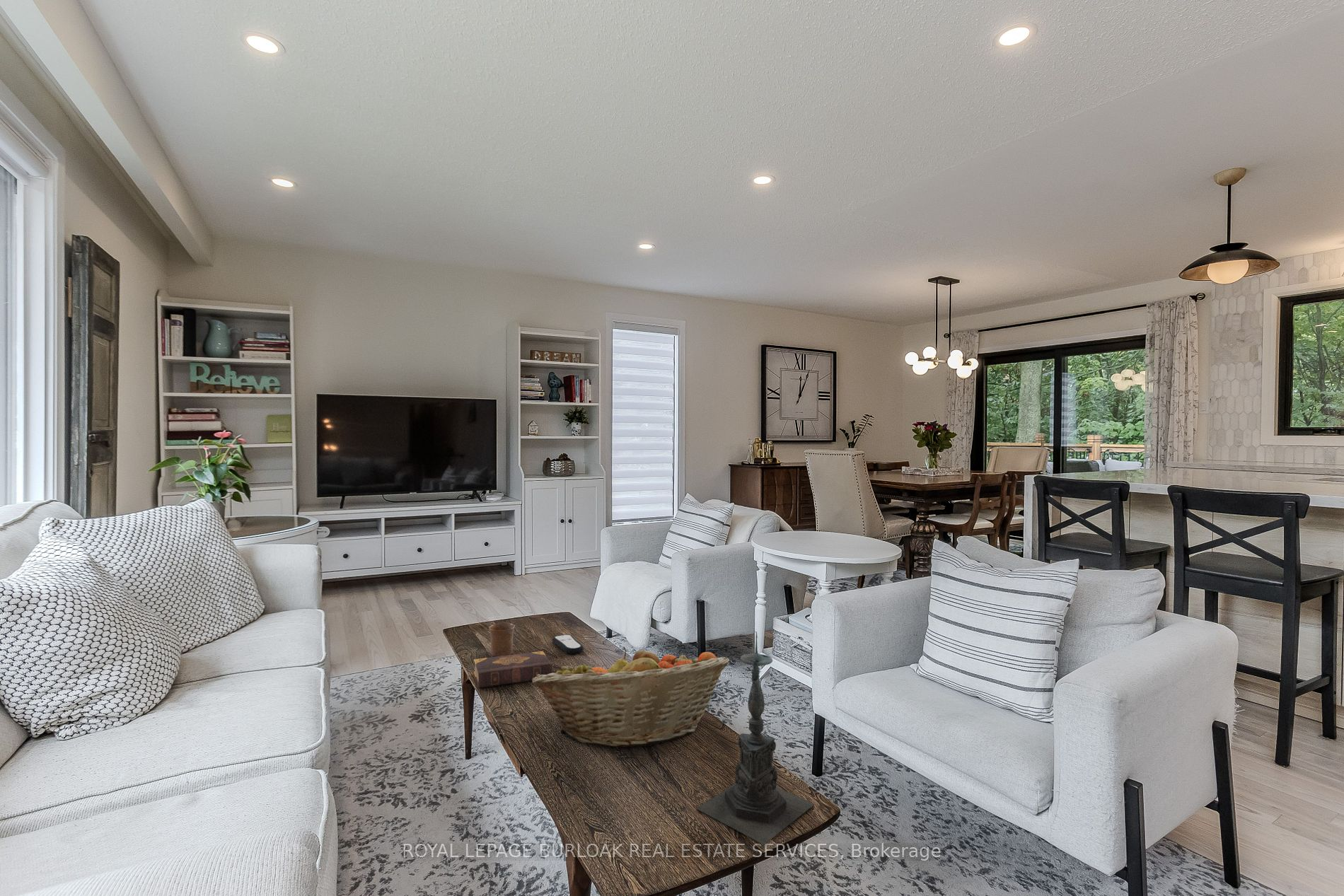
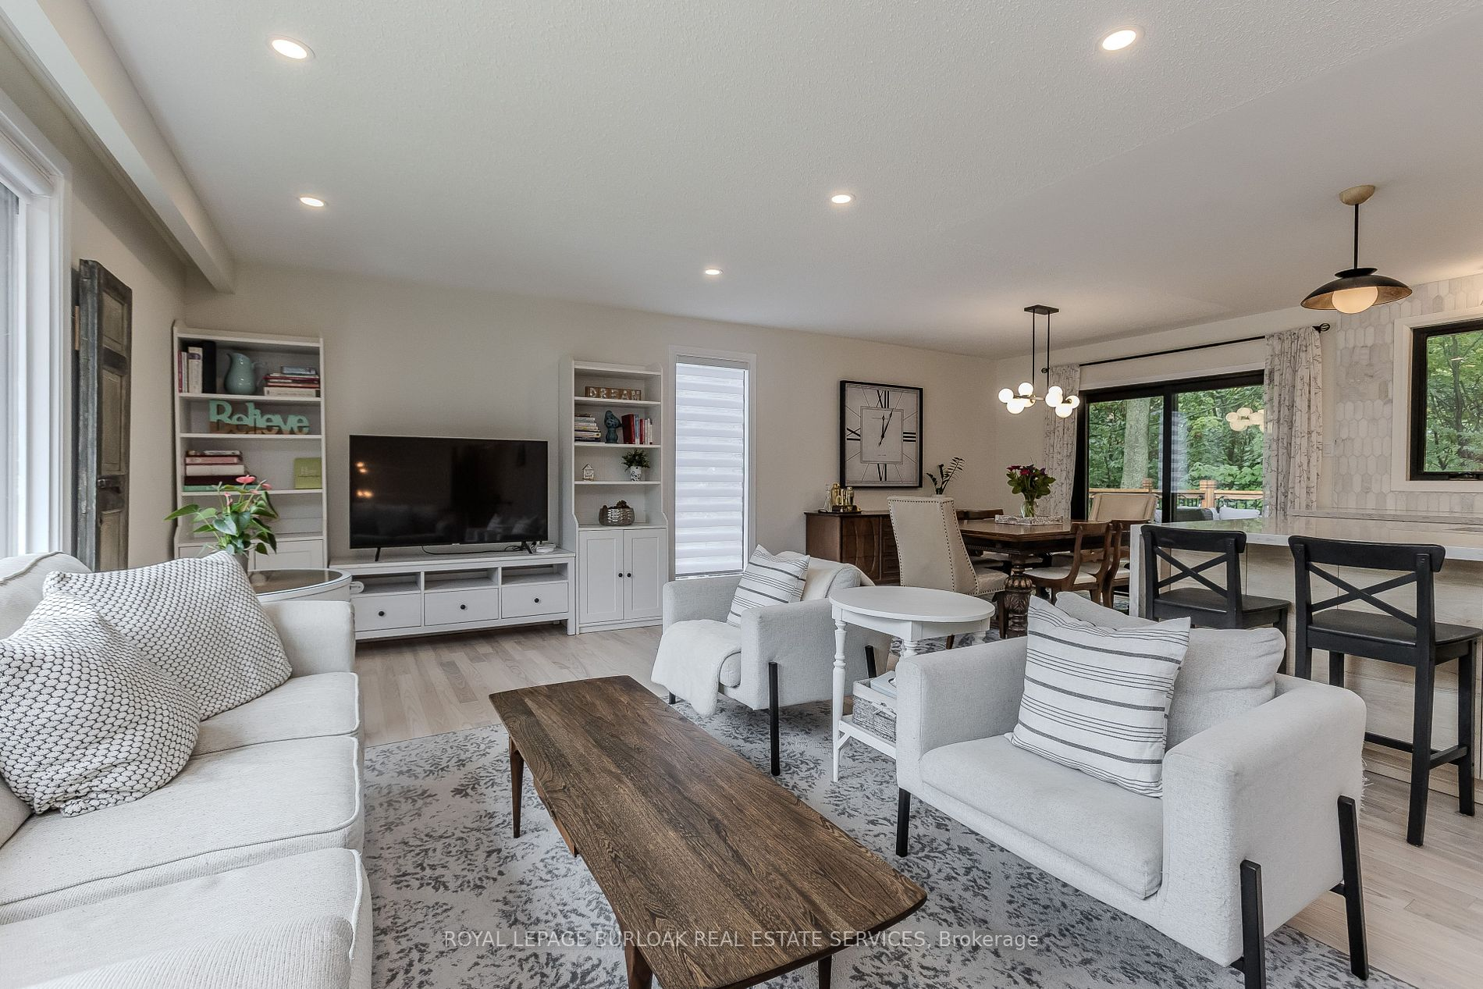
- mug (500, 639)
- candle holder (757, 720)
- remote control (568, 644)
- book (518, 668)
- fruit basket (632, 685)
